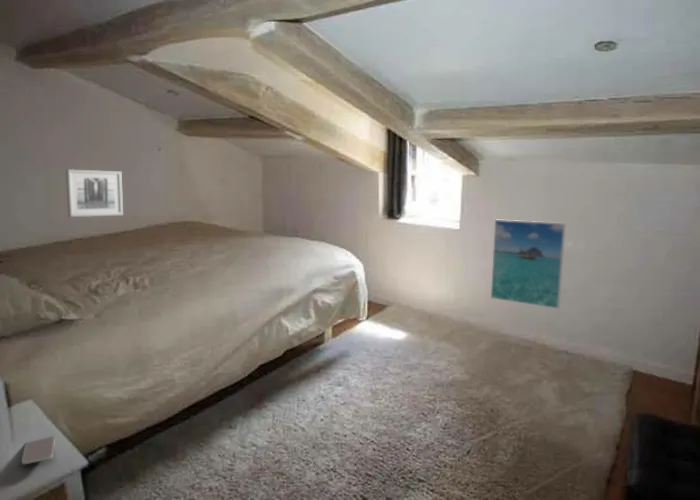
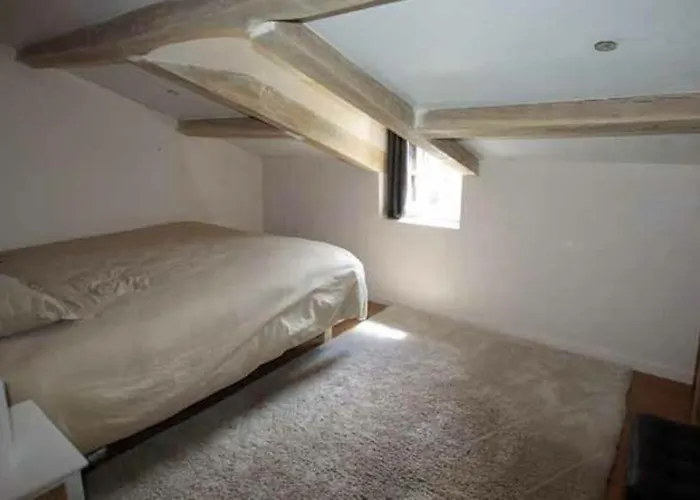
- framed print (526, 262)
- wall art (95, 193)
- smartphone (39, 448)
